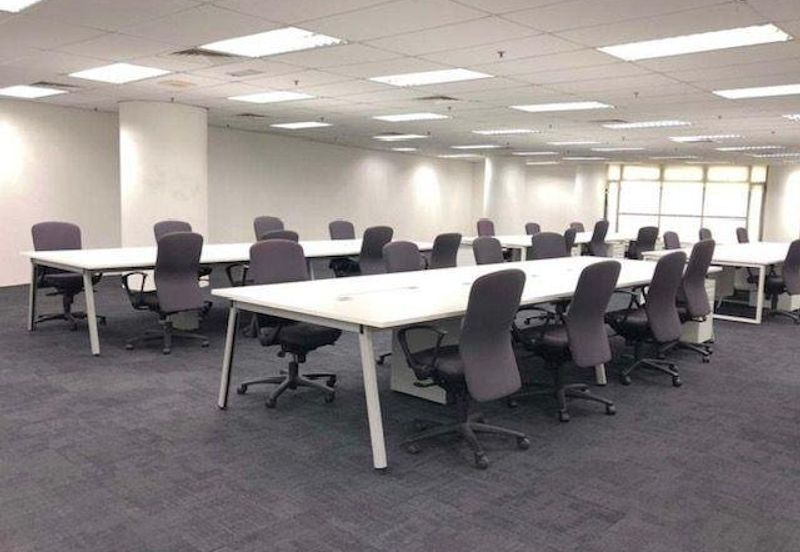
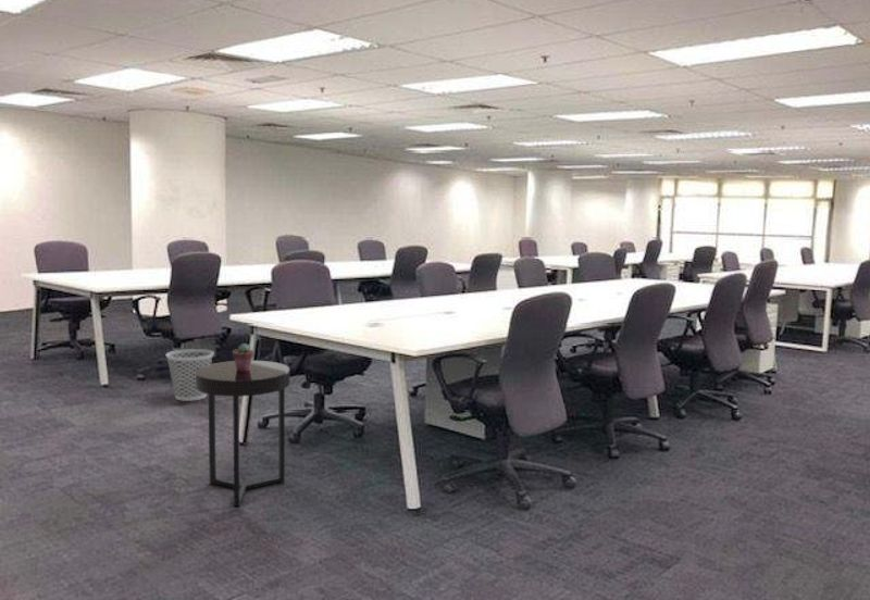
+ wastebasket (190, 375)
+ potted succulent (243, 355)
+ side table (238, 429)
